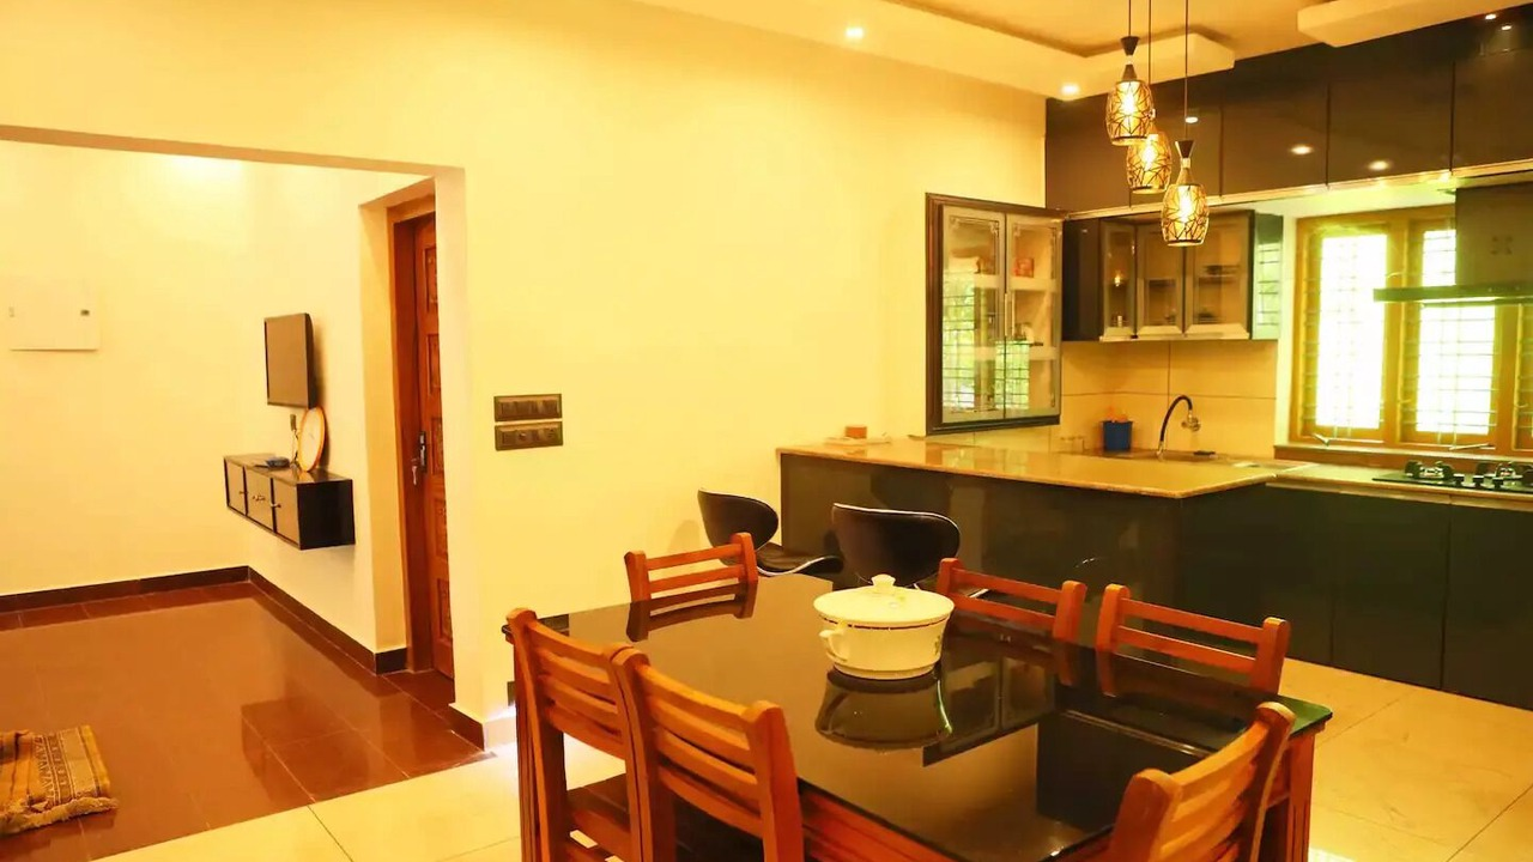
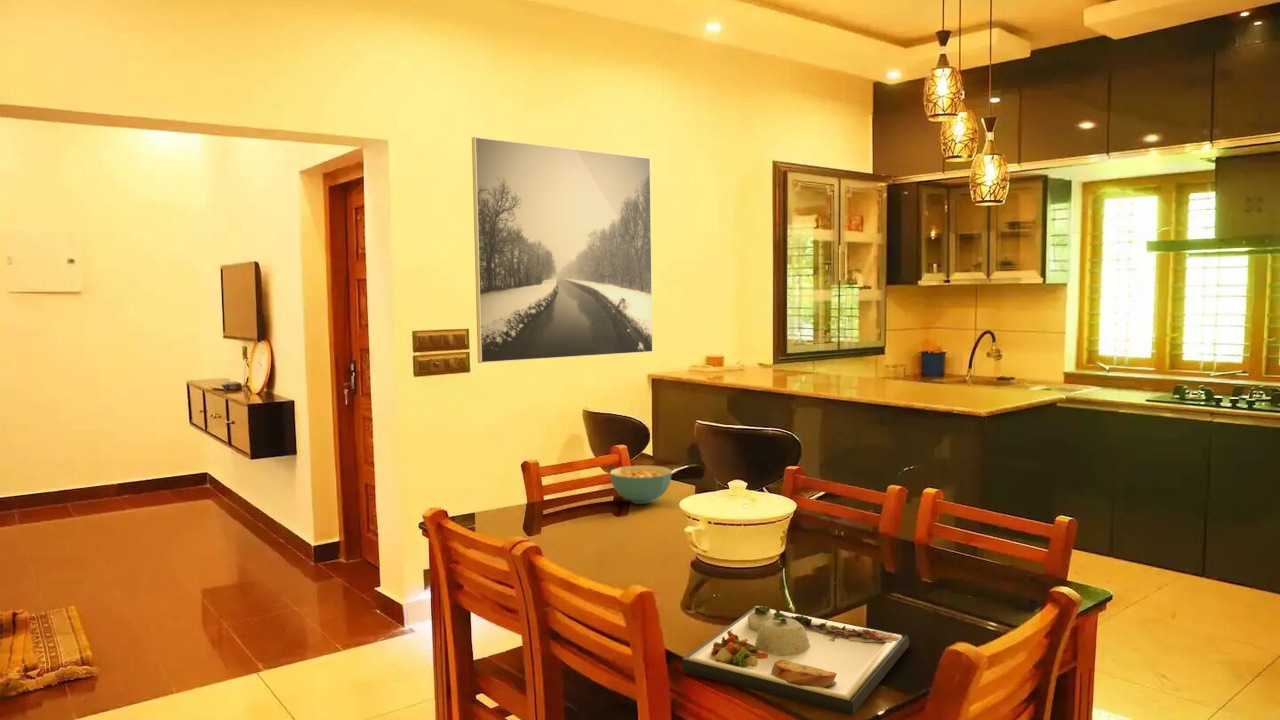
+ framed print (569, 253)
+ cereal bowl (641, 486)
+ dinner plate (798, 639)
